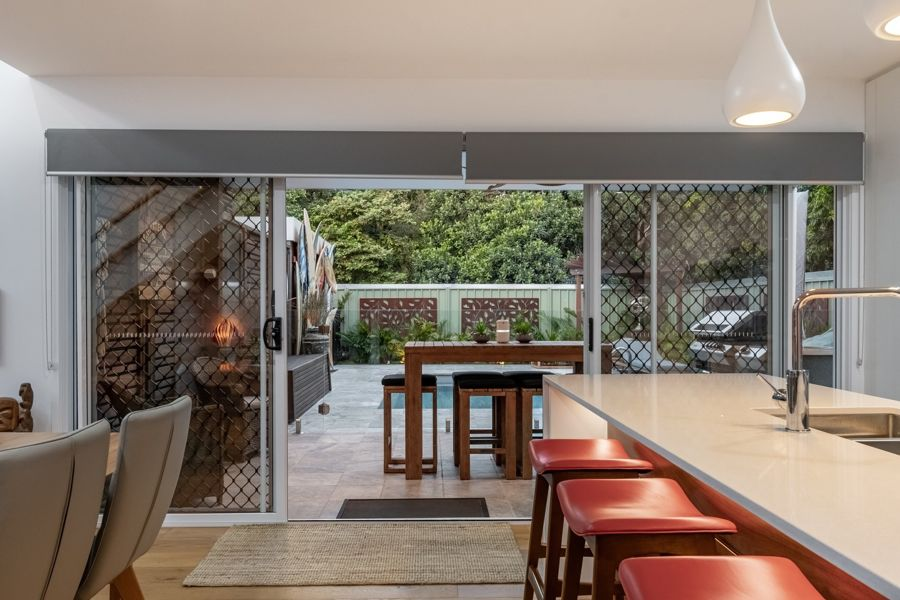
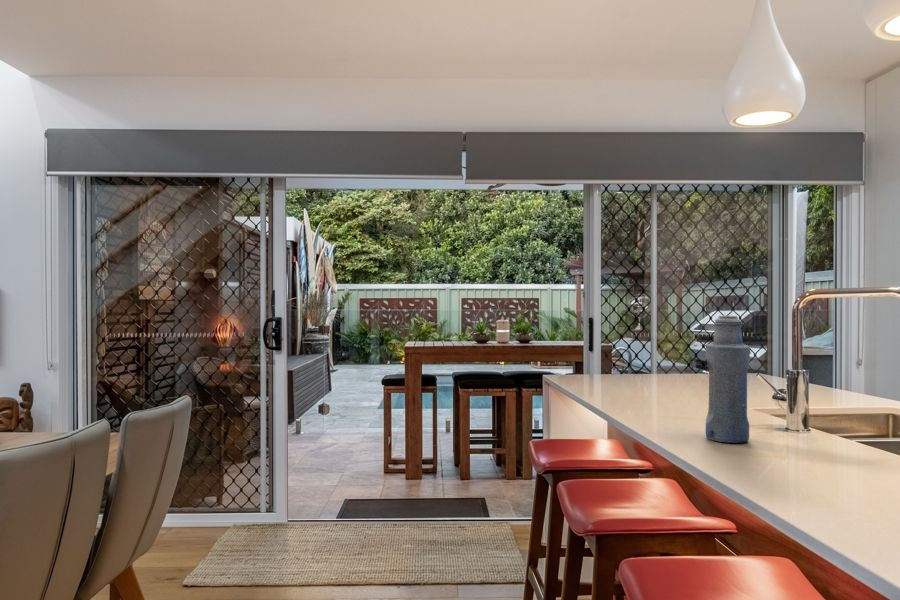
+ bottle (727, 377)
